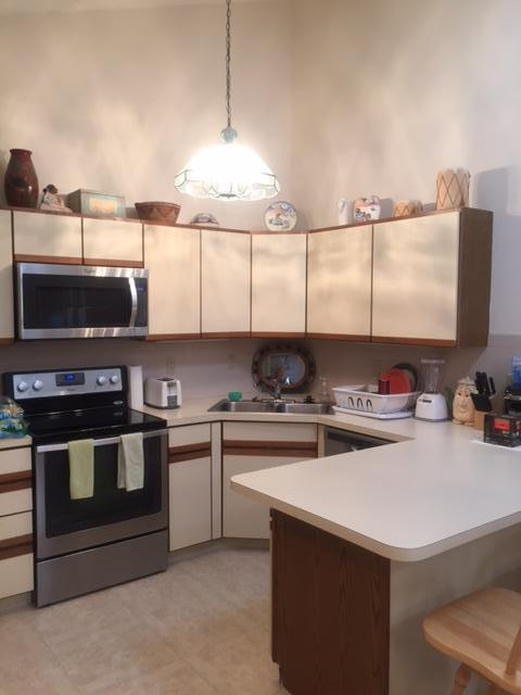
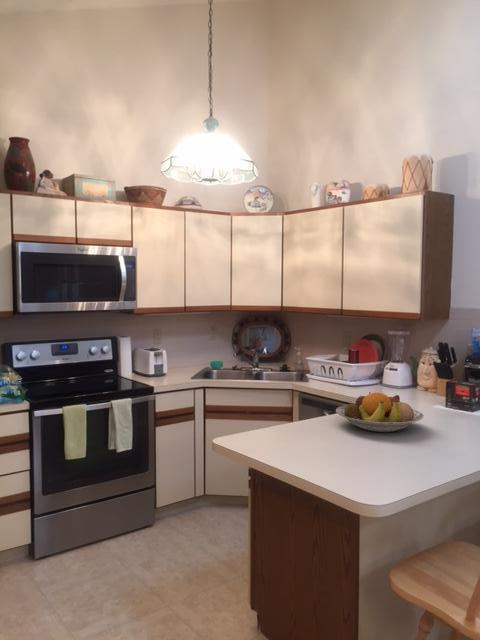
+ fruit bowl (378, 408)
